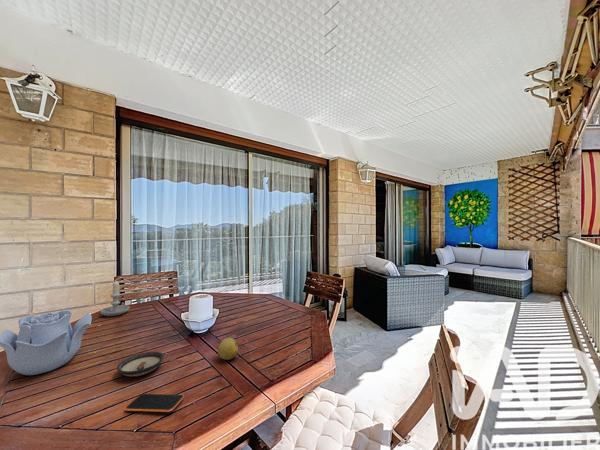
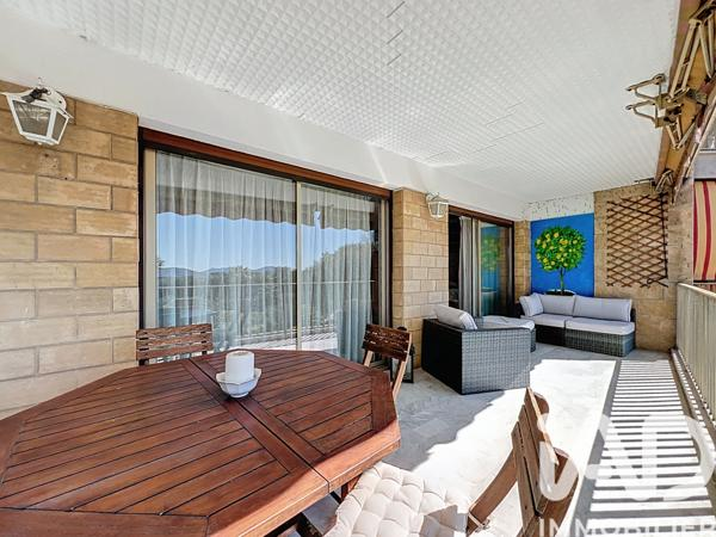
- smartphone (155, 402)
- candle (115, 297)
- decorative bowl (47, 340)
- fruit (228, 348)
- saucer (141, 365)
